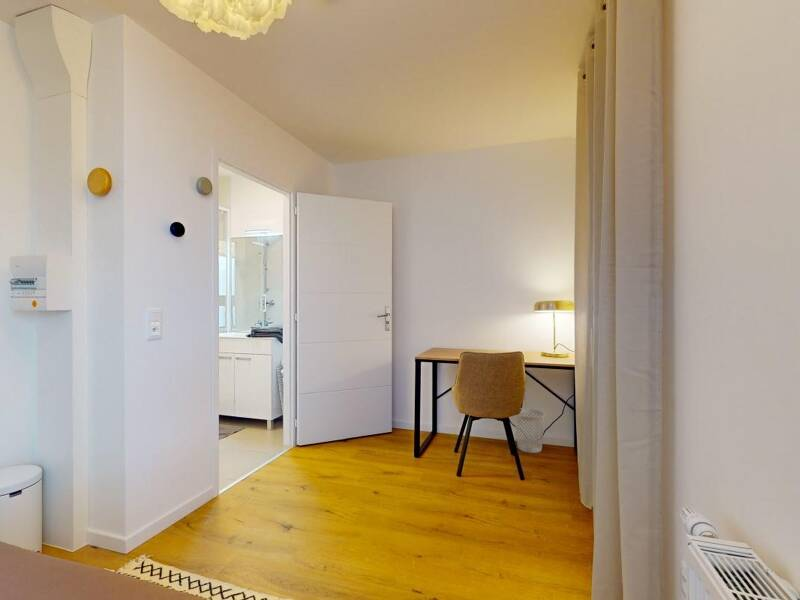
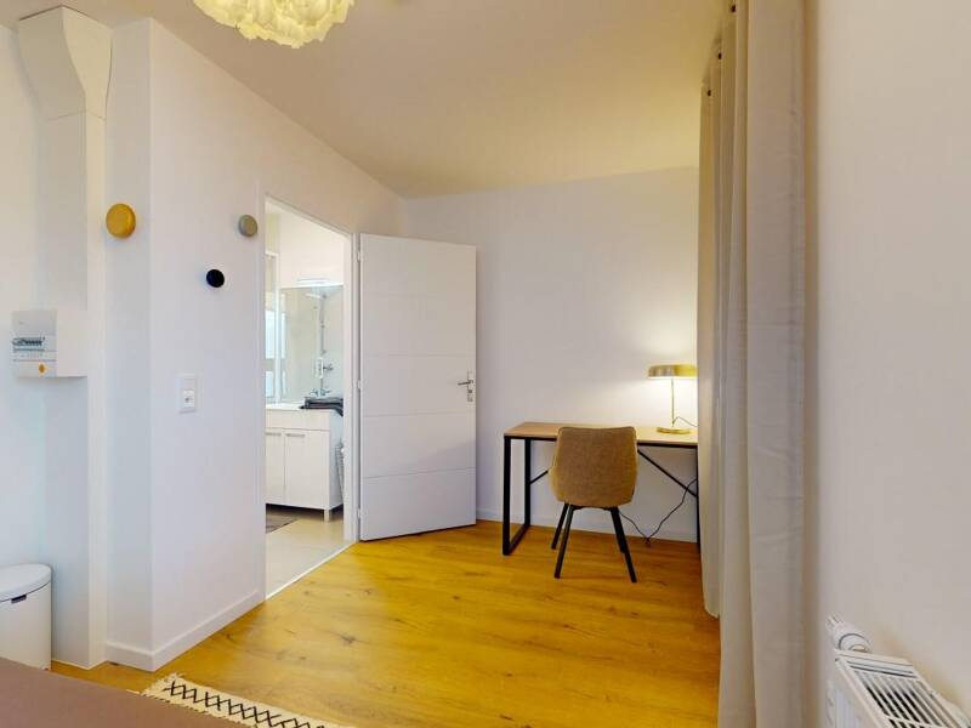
- wastebasket (529, 430)
